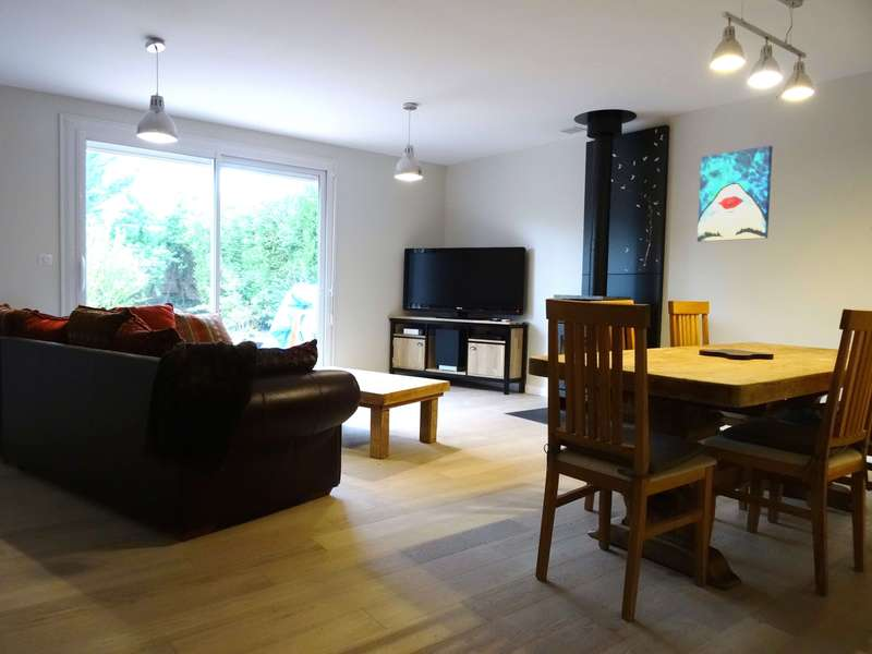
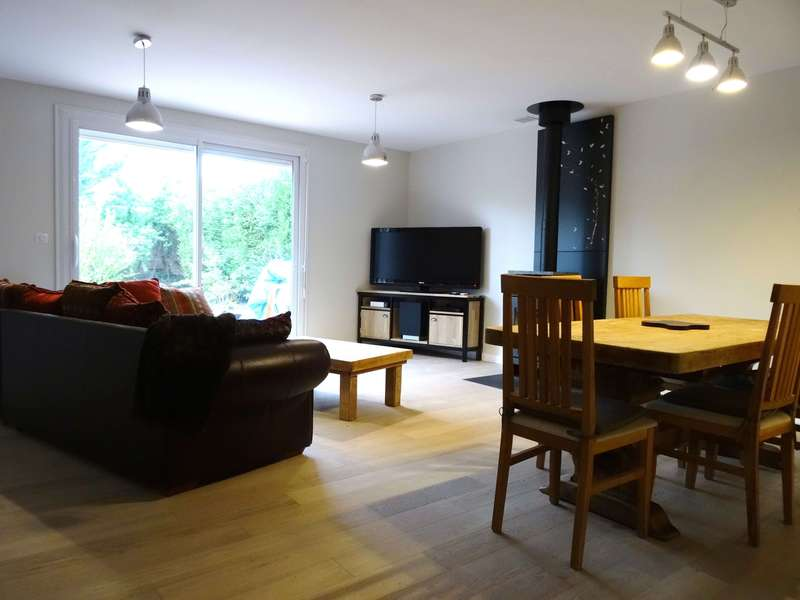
- wall art (732, 195)
